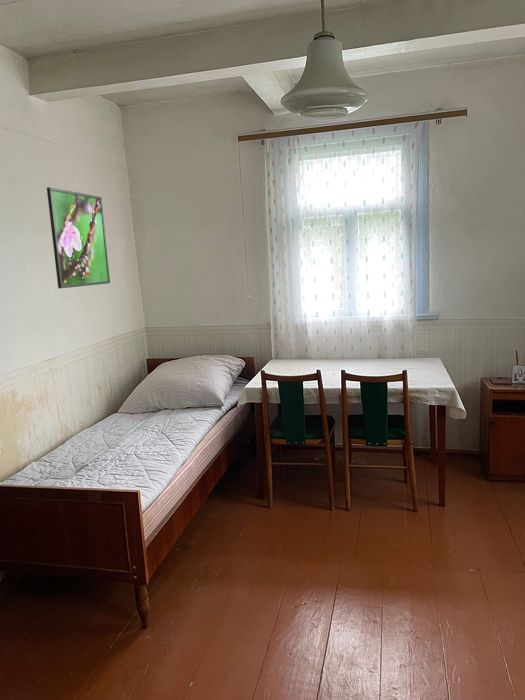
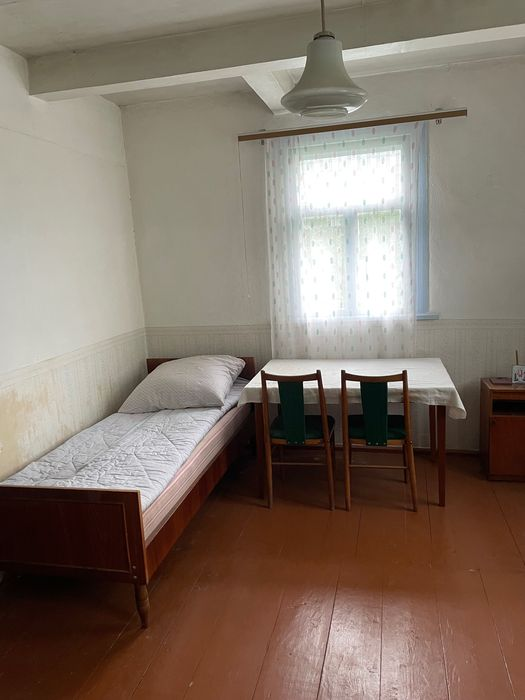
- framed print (81, 239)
